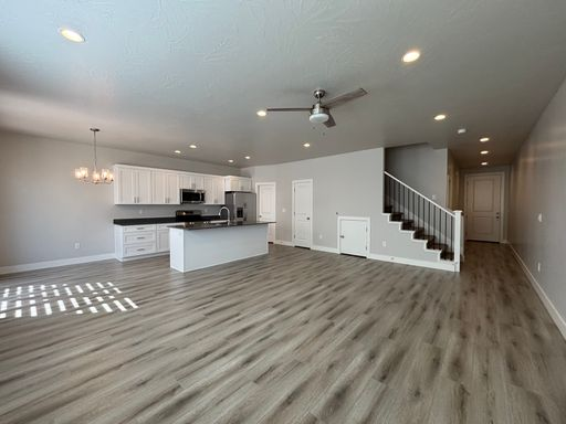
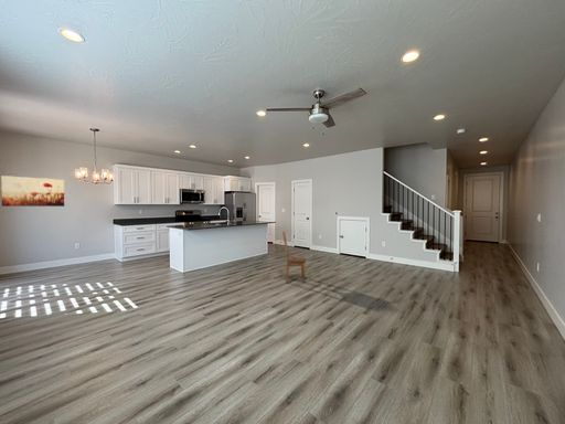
+ wall art (34, 191)
+ dining chair (294, 256)
